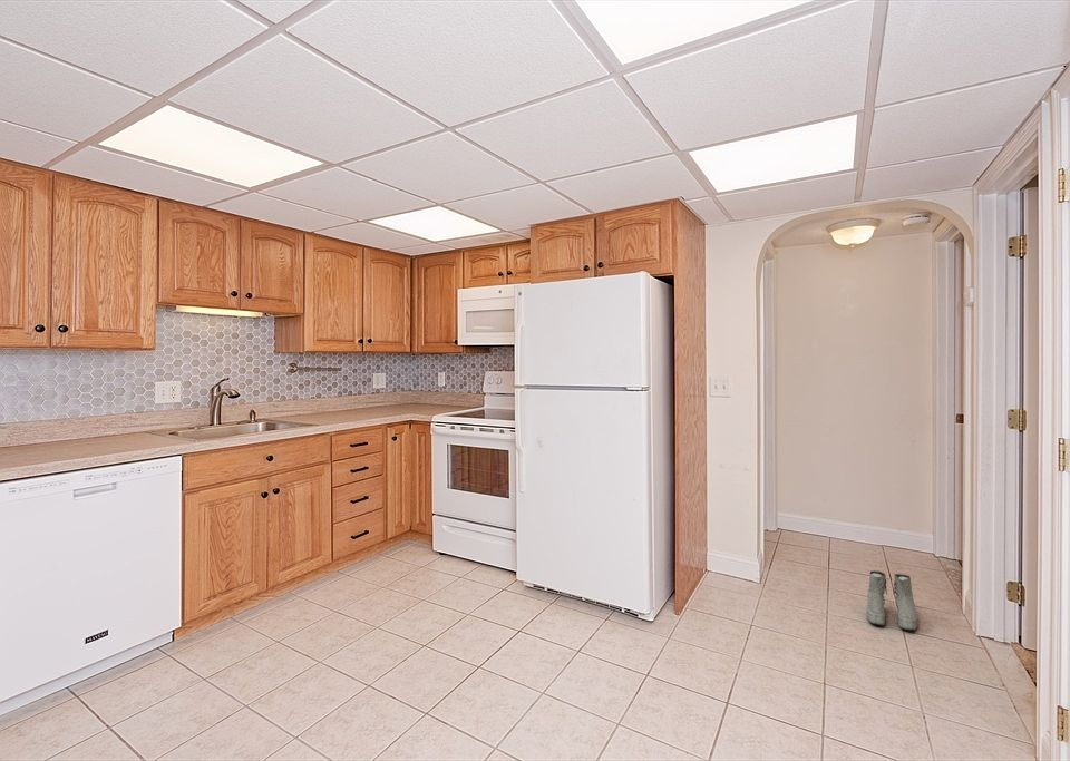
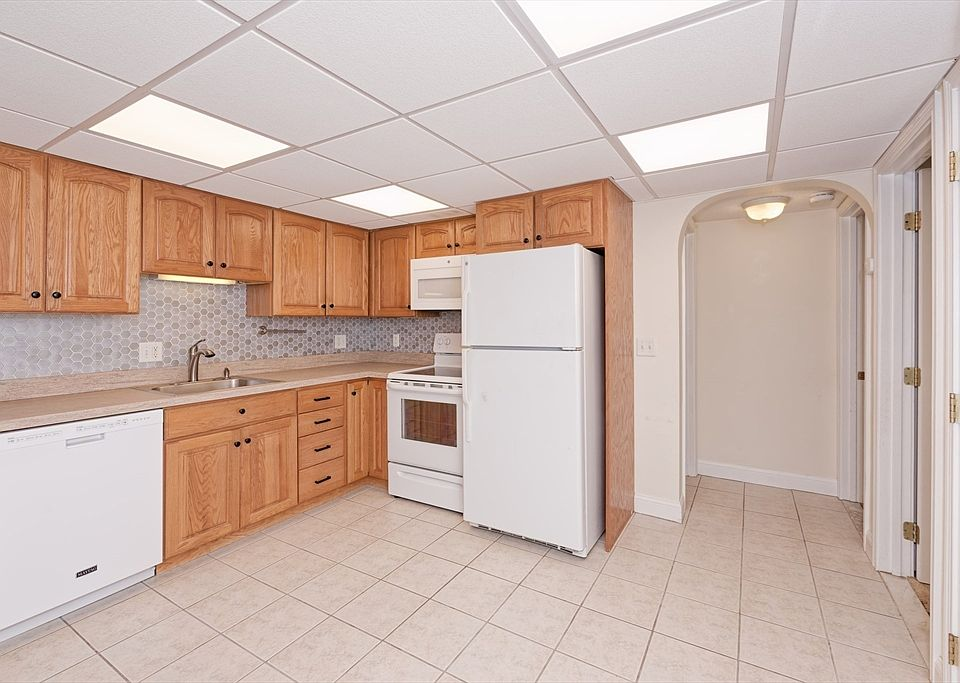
- boots (894, 596)
